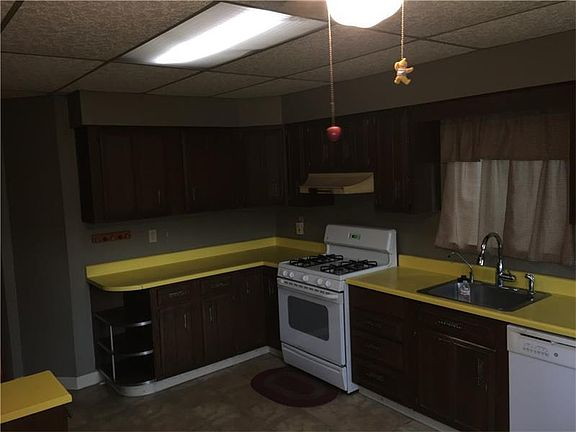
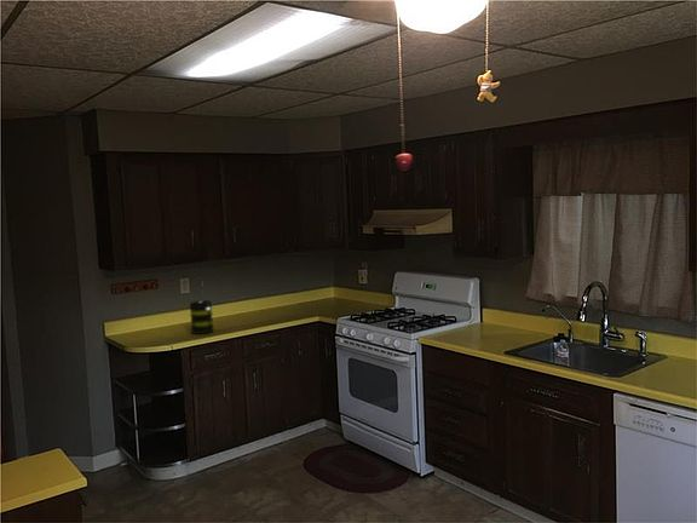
+ canister (201, 316)
